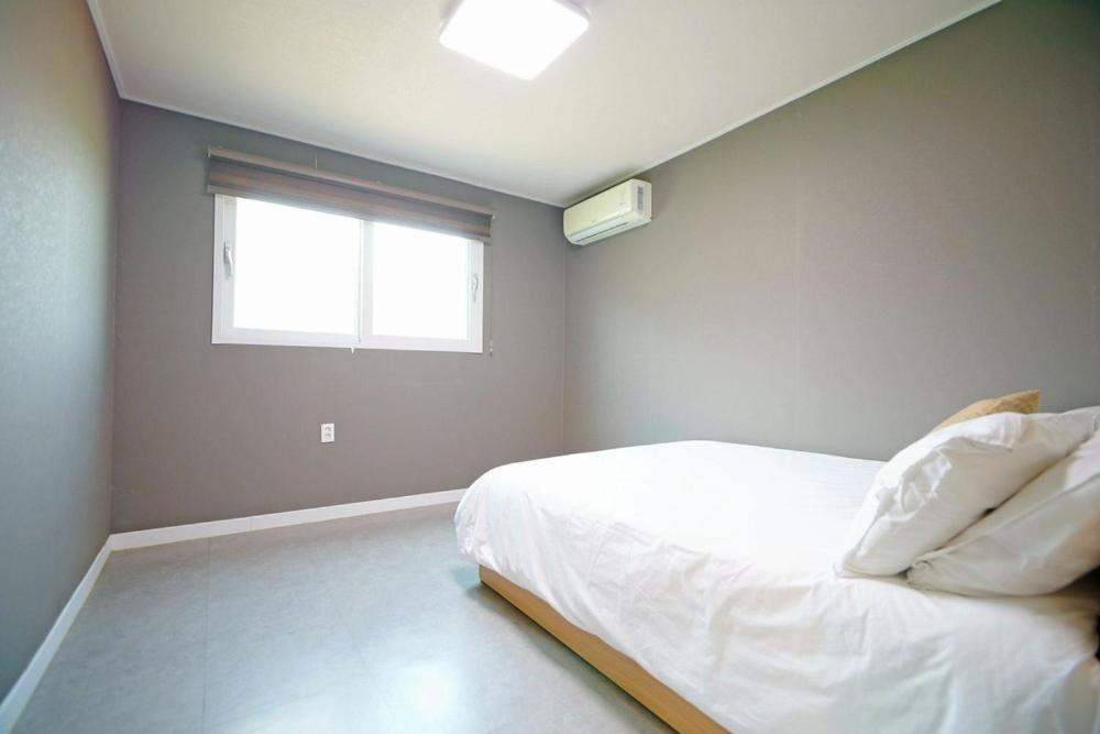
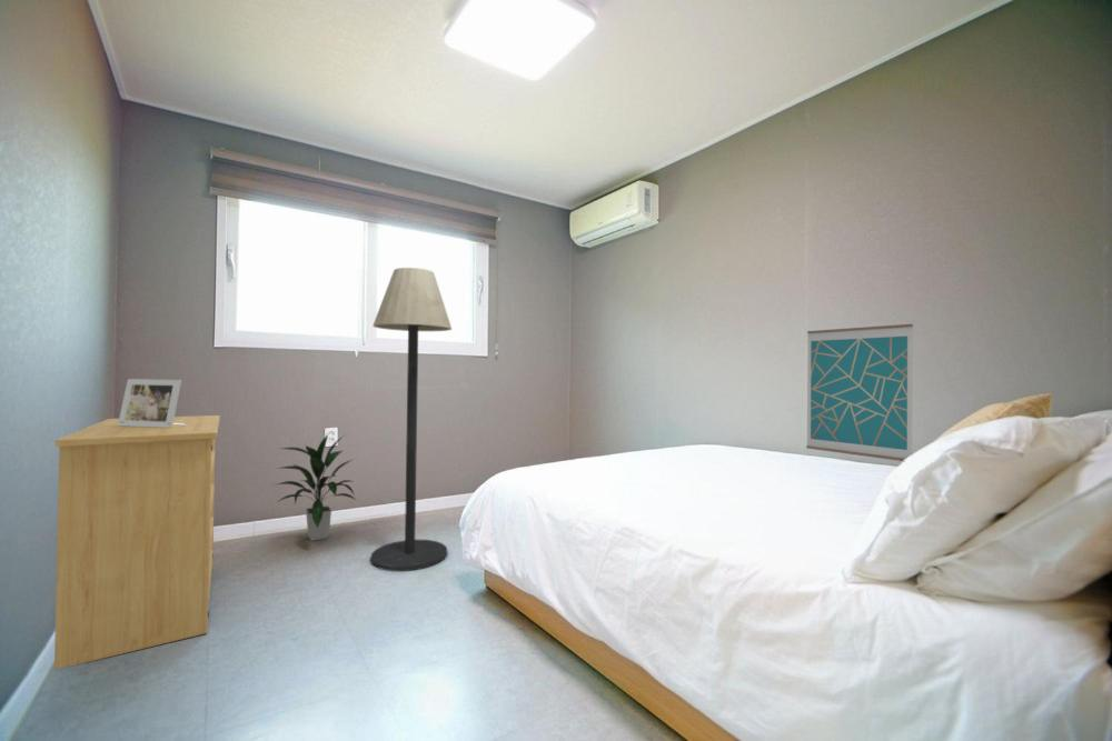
+ floor lamp (411, 413)
+ indoor plant (317, 485)
+ wall art (855, 391)
+ photo frame (152, 402)
+ dresser (155, 514)
